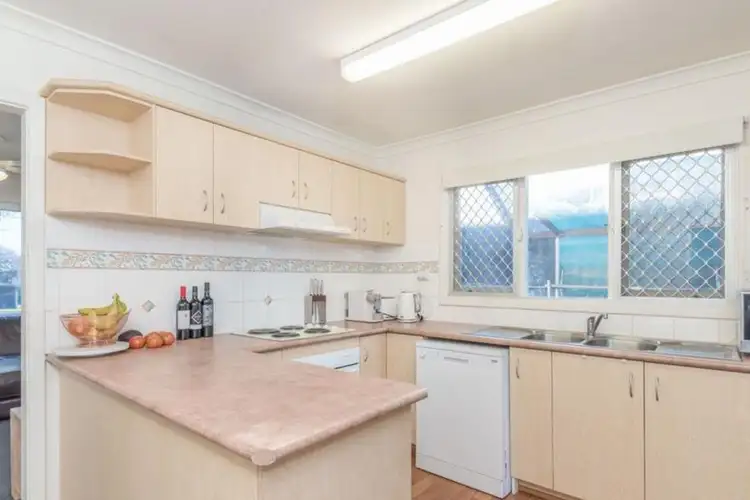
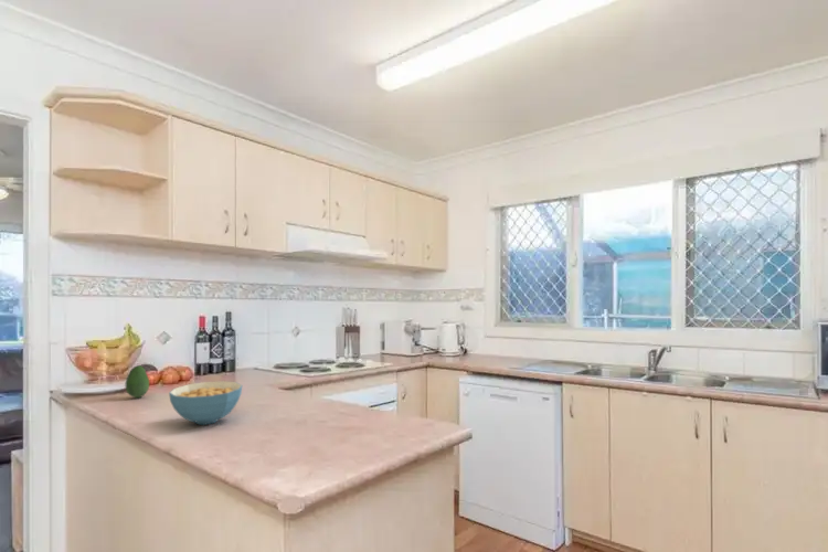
+ cereal bowl (206, 404)
+ fruit (137, 381)
